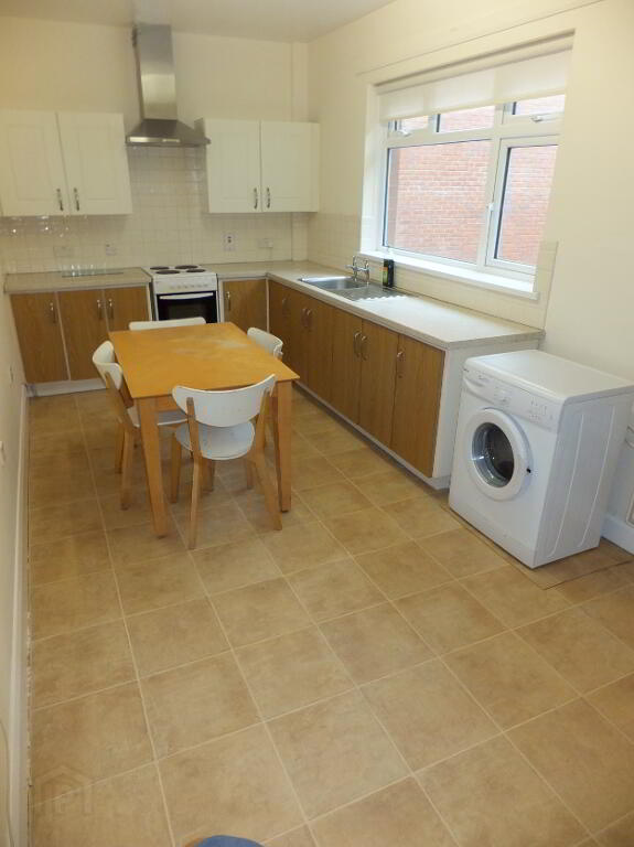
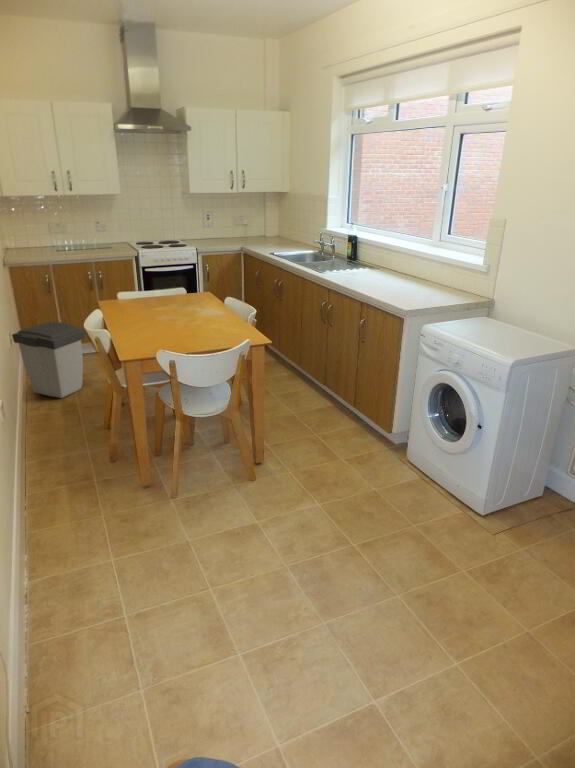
+ trash can (52, 360)
